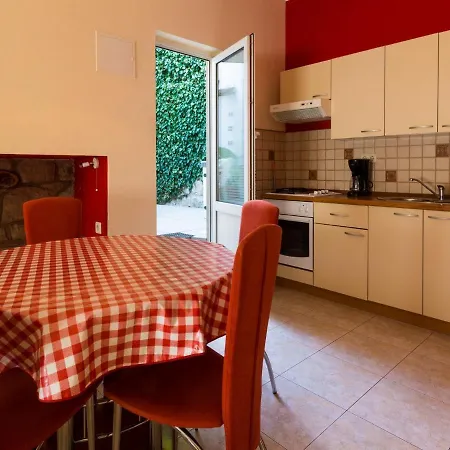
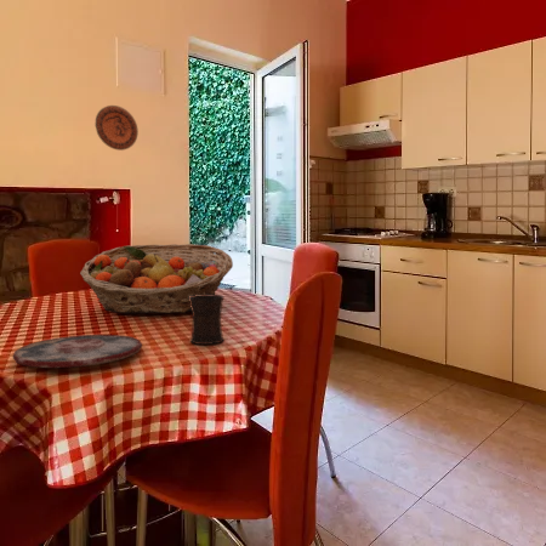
+ fruit basket (158, 275)
+ plate (80, 349)
+ mug (206, 318)
+ decorative plate (116, 127)
